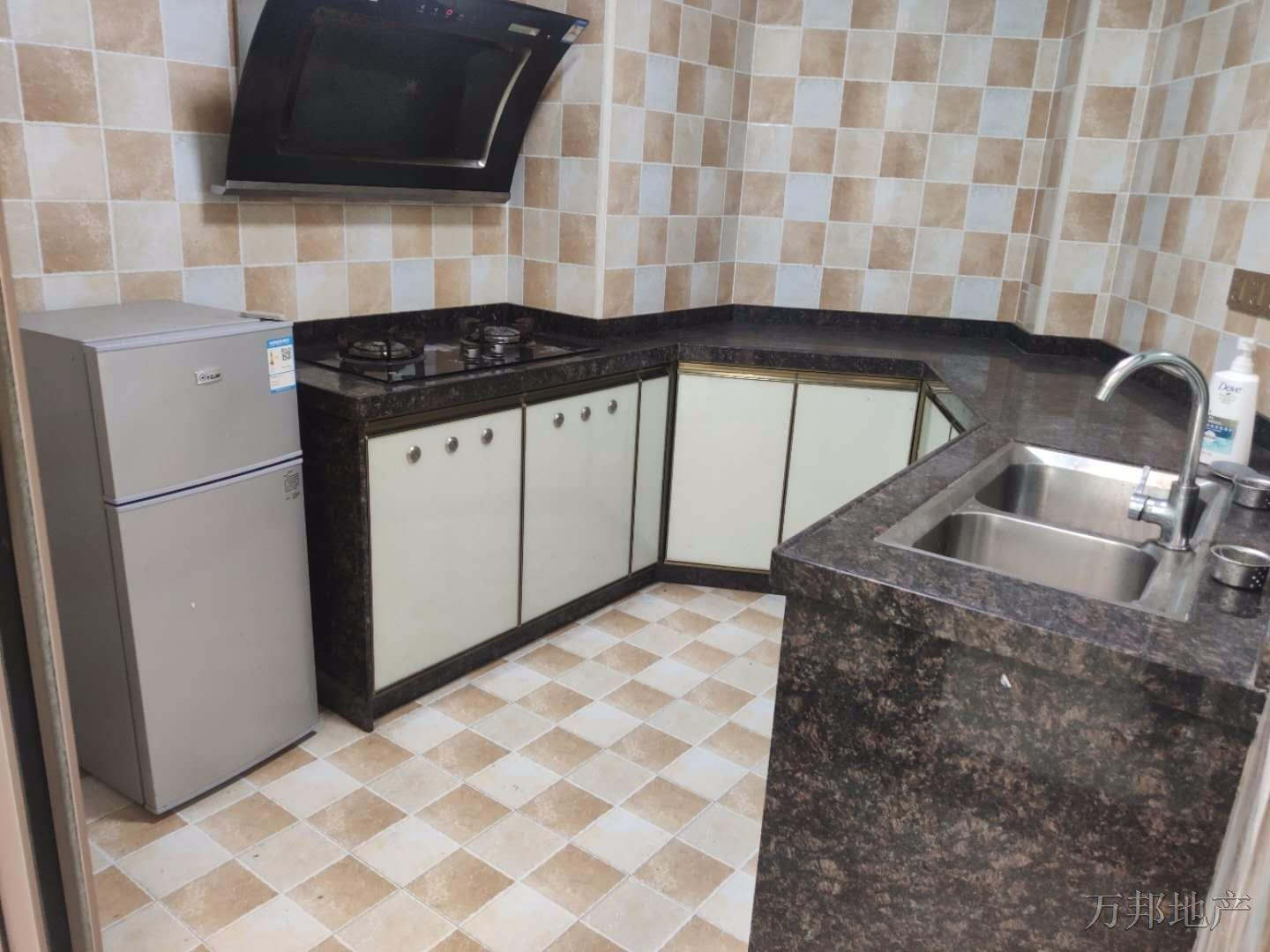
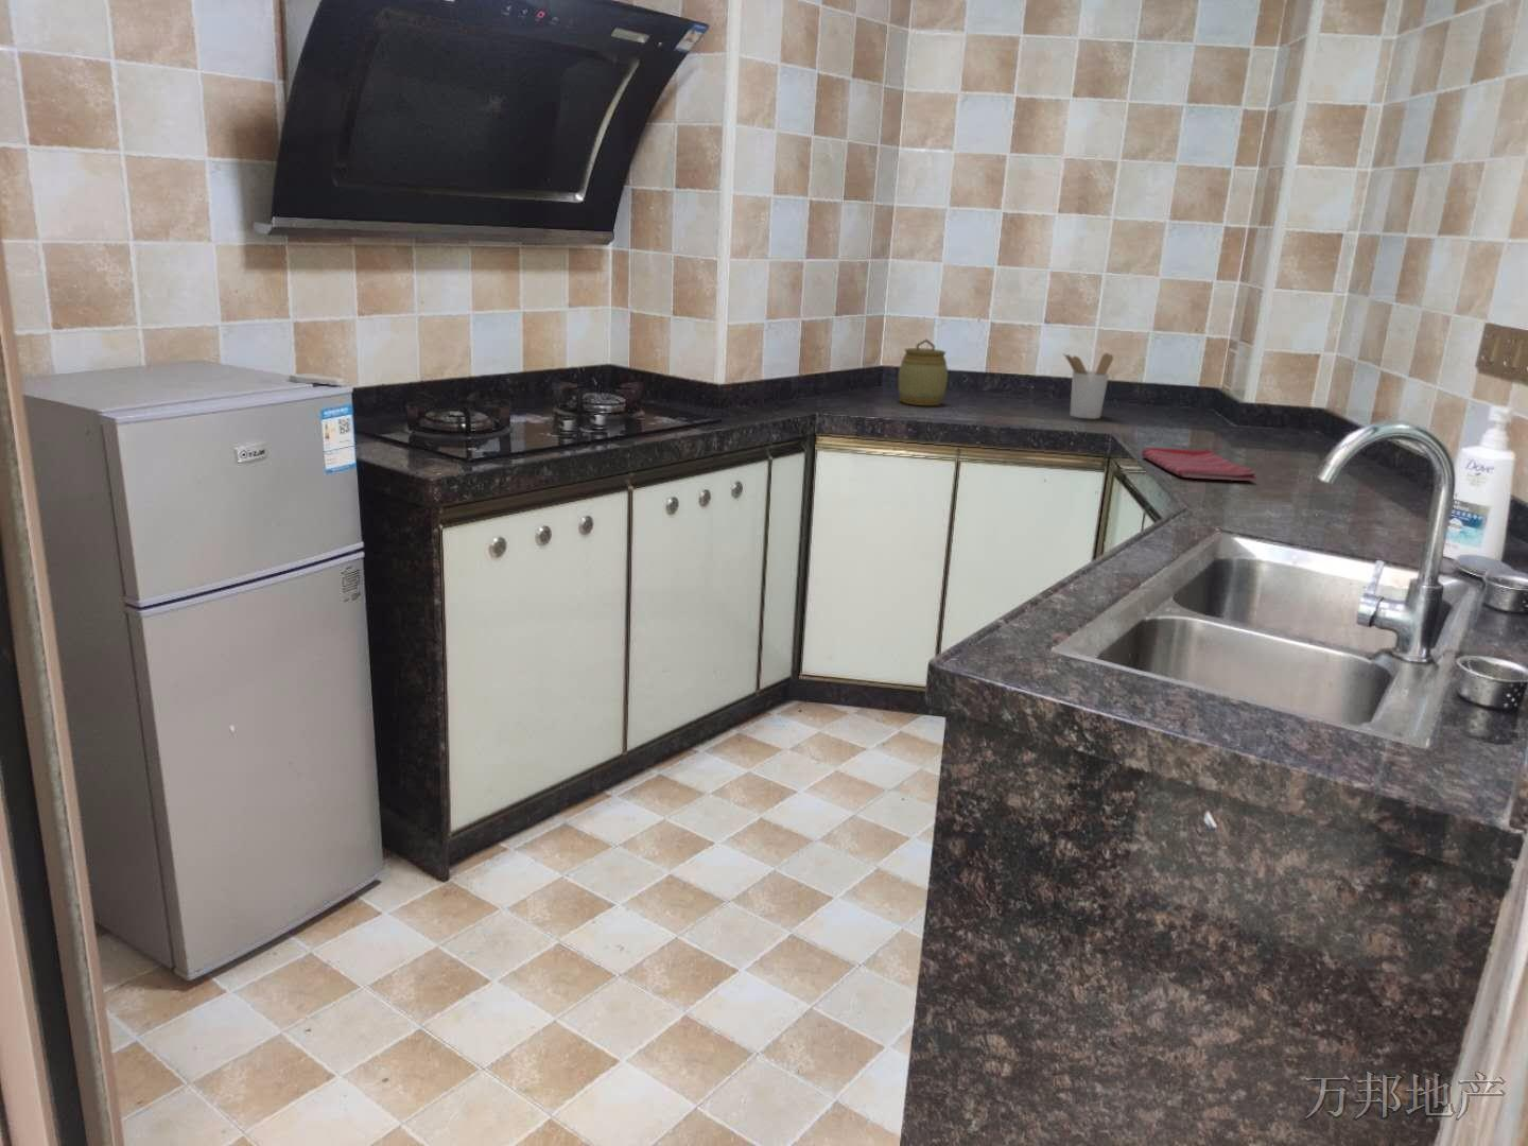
+ dish towel (1196, 462)
+ jar (923, 371)
+ utensil holder (1083, 384)
